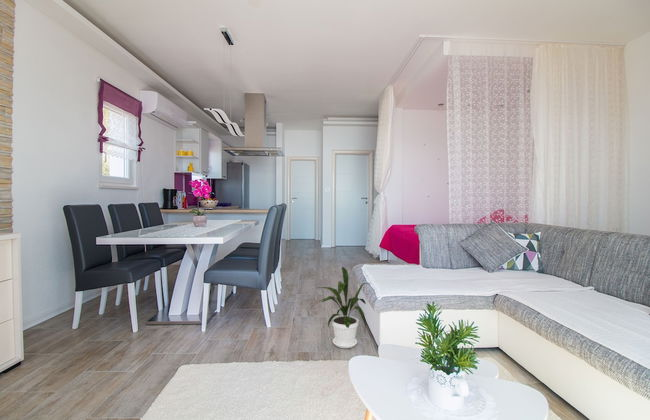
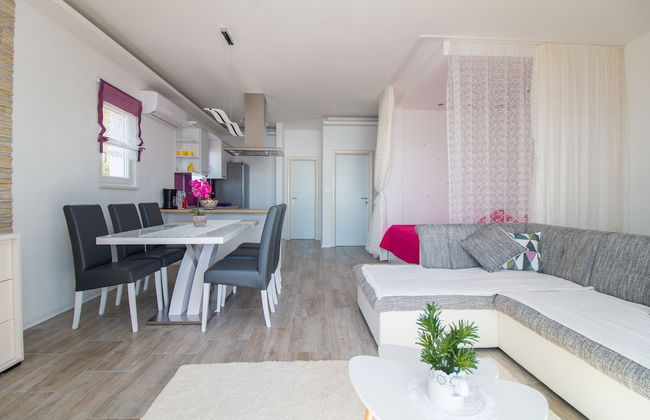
- house plant (343, 306)
